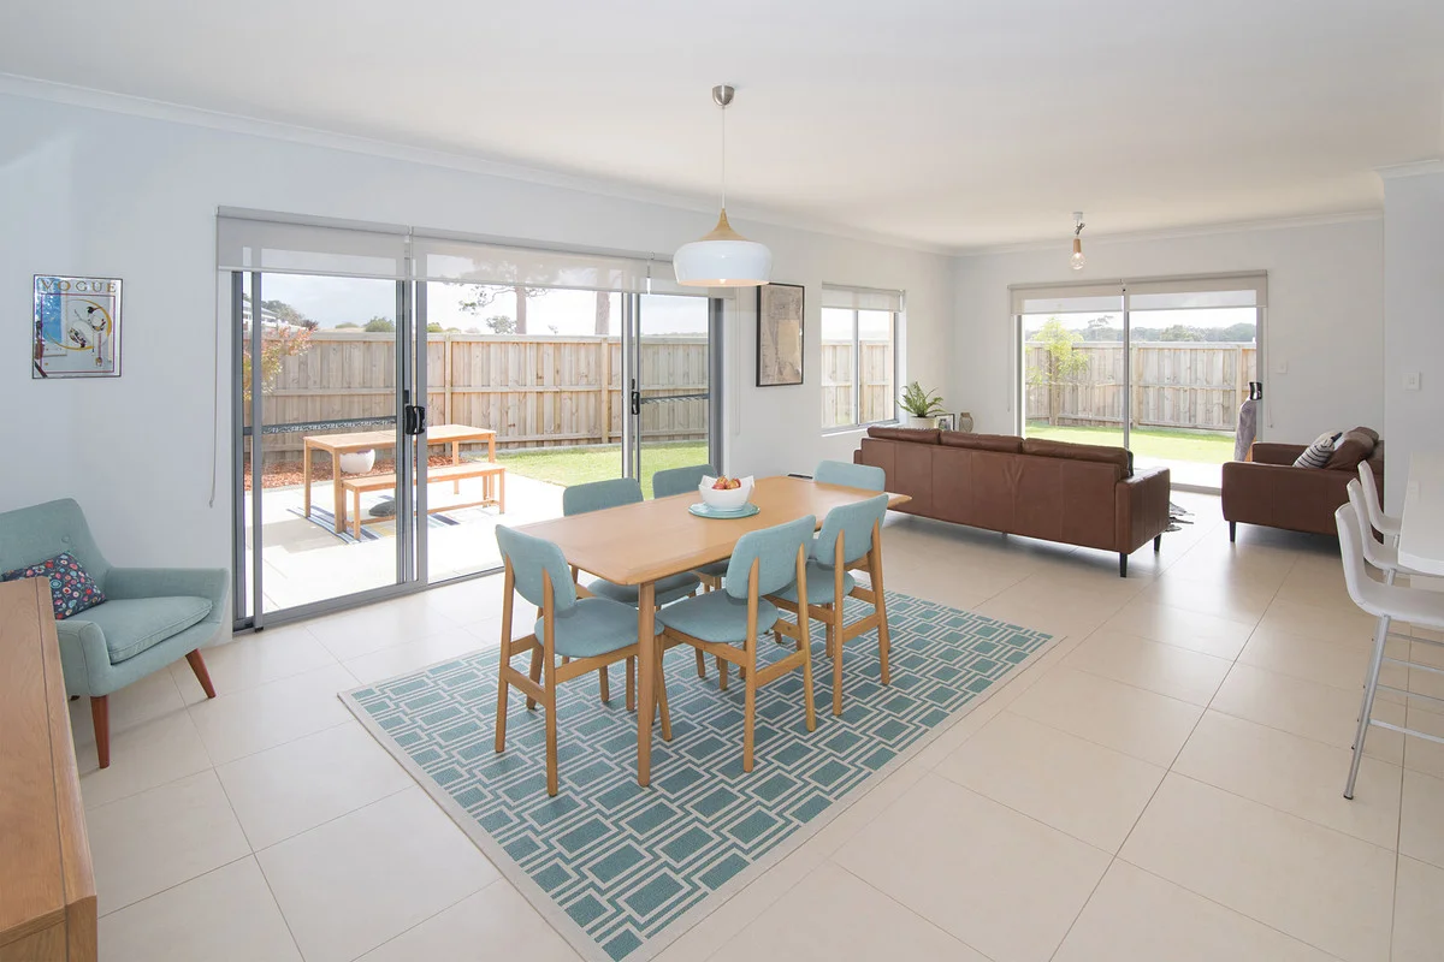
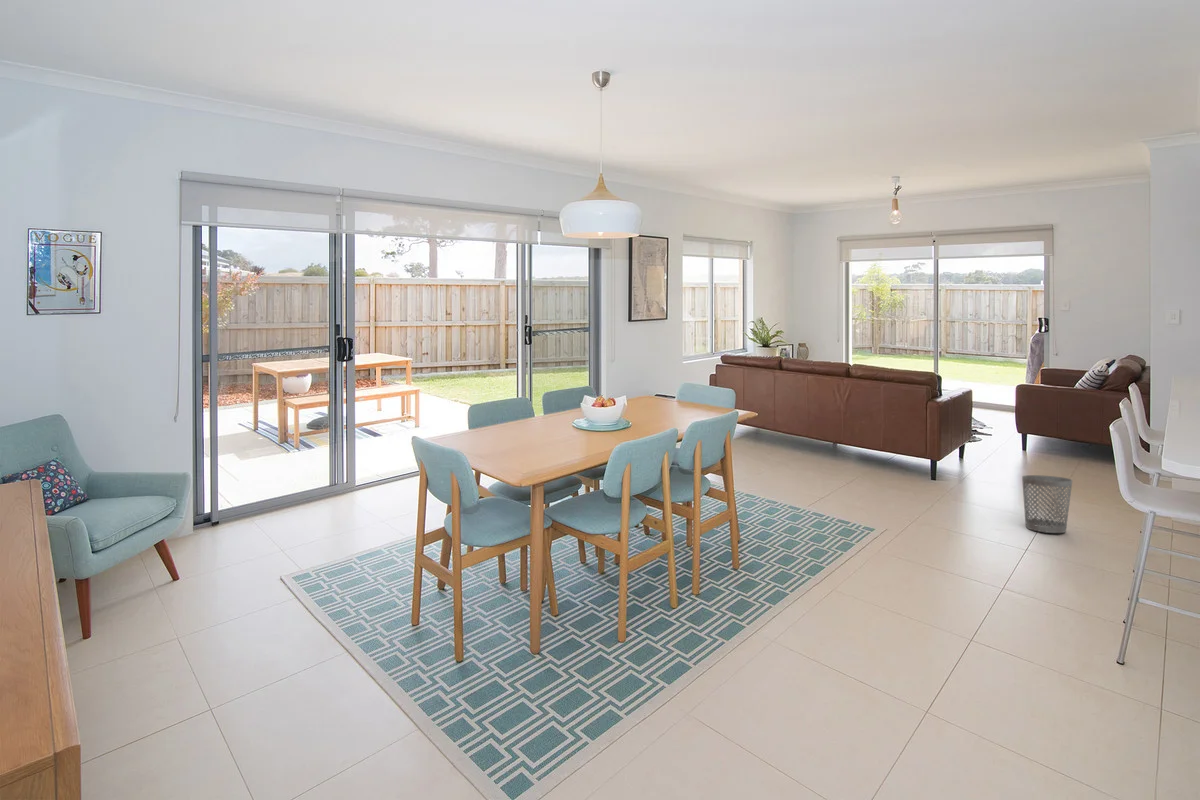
+ wastebasket (1046, 503)
